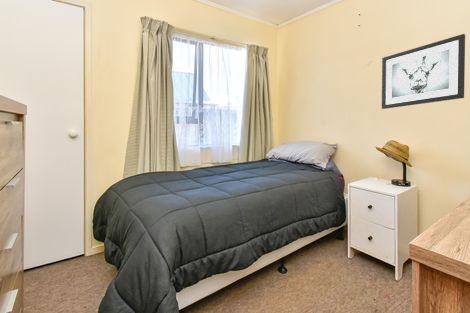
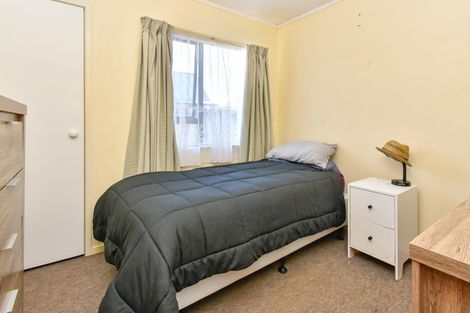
- wall art (418, 75)
